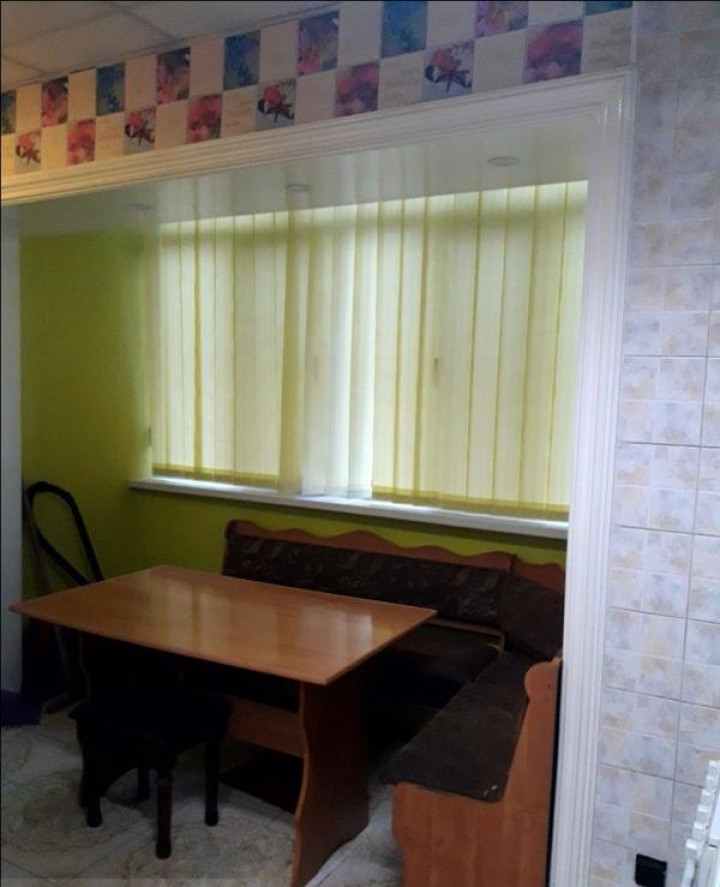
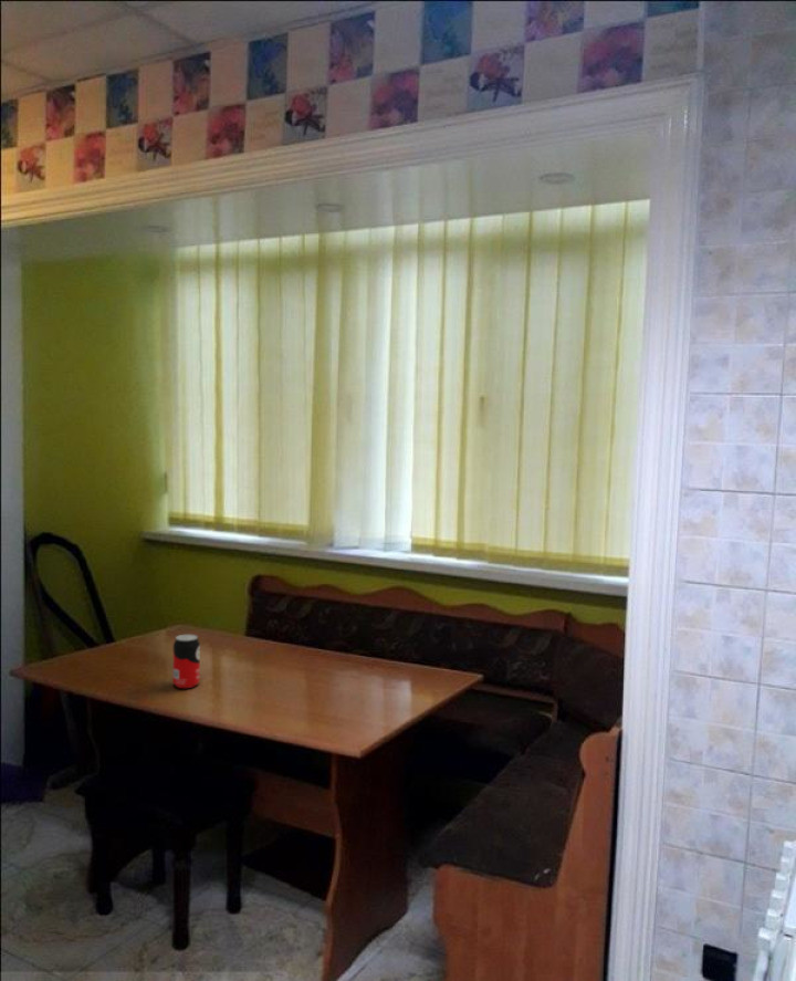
+ beverage can (186, 660)
